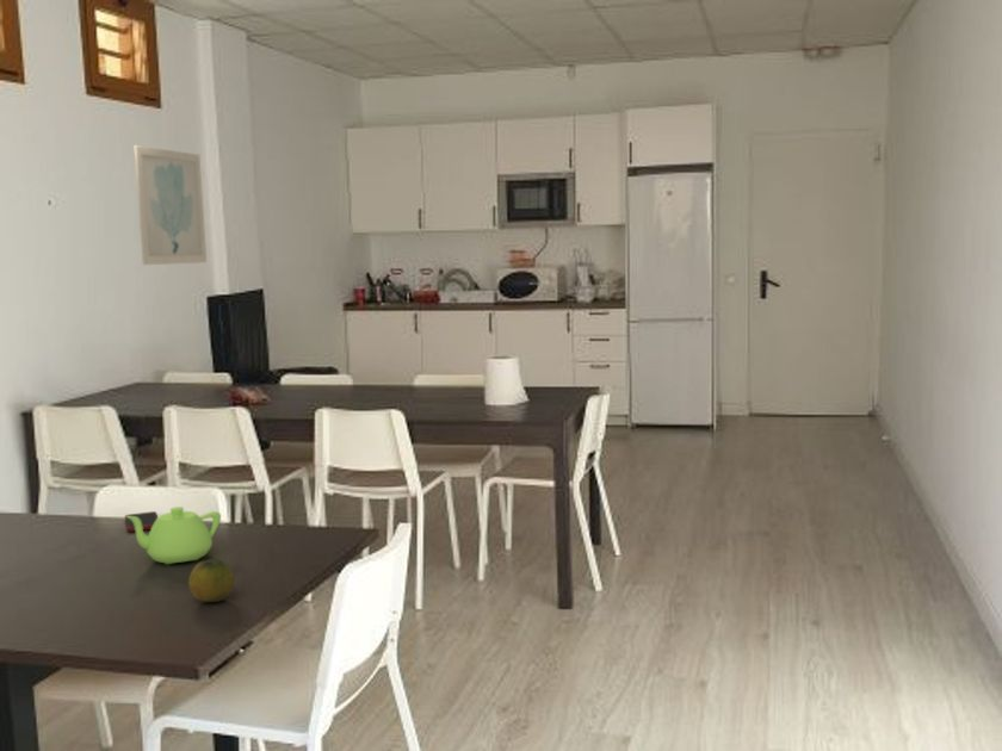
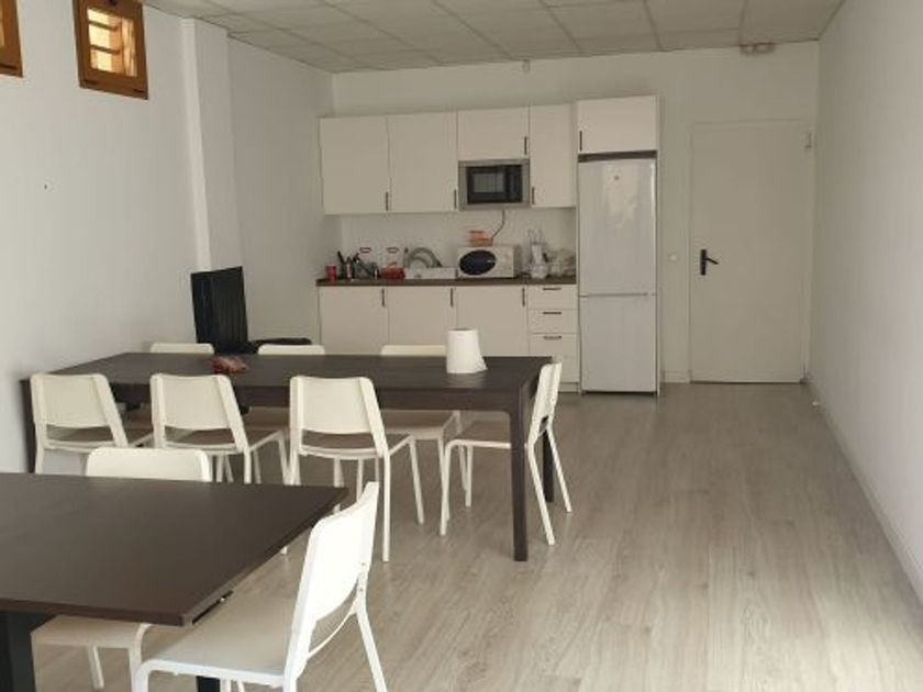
- cell phone (142, 521)
- teapot (174, 533)
- fruit (211, 581)
- wall art (172, 207)
